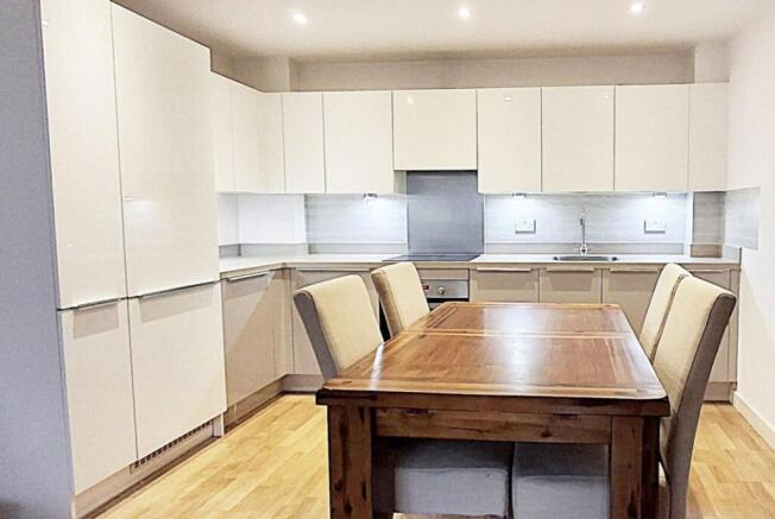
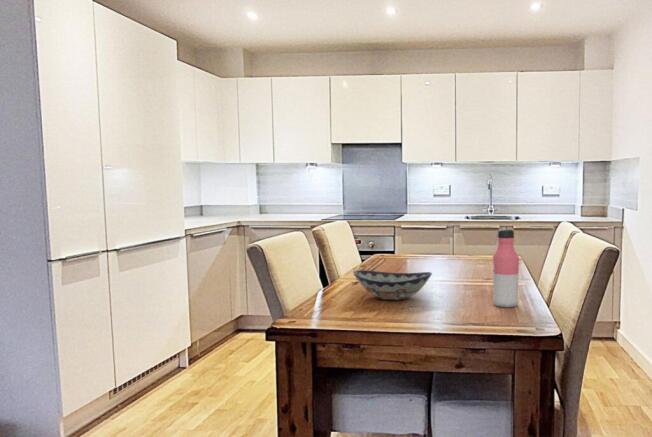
+ decorative bowl (392, 284)
+ water bottle (505, 267)
